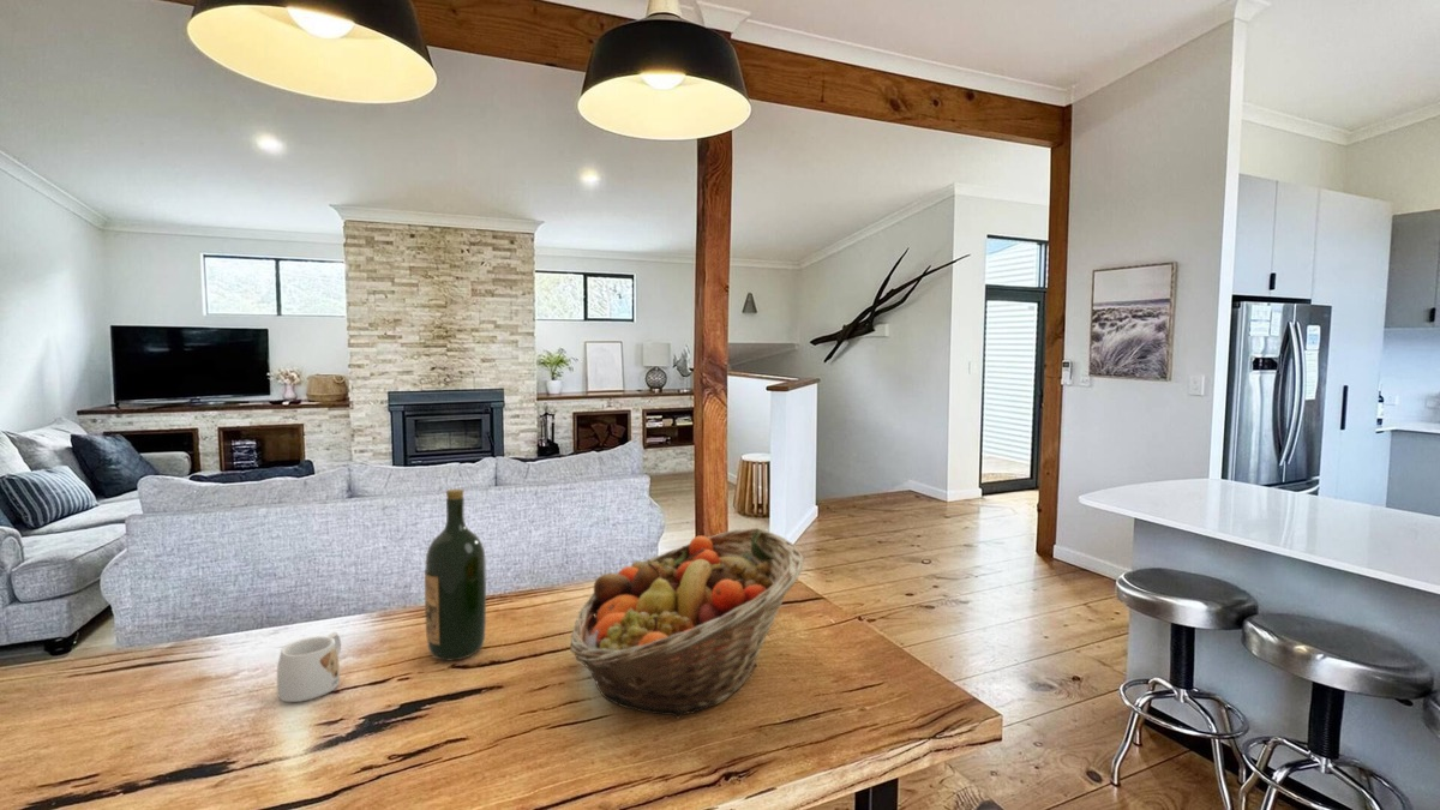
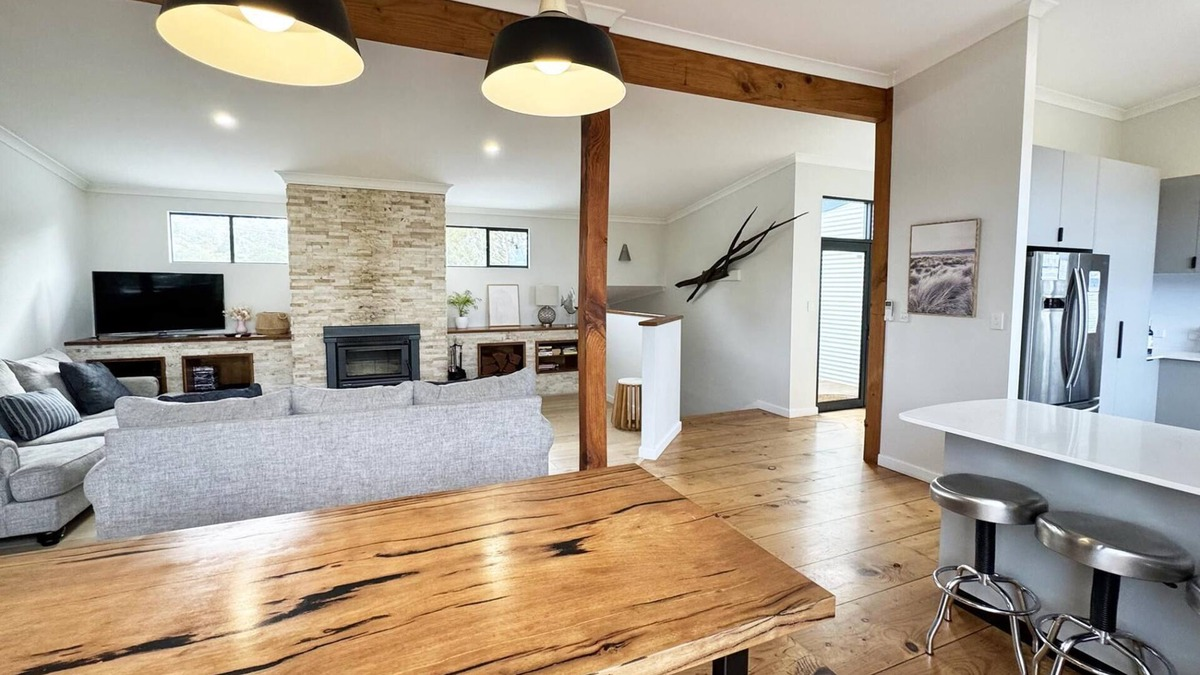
- fruit basket (686, 605)
- mug (316, 662)
- wine bottle (455, 571)
